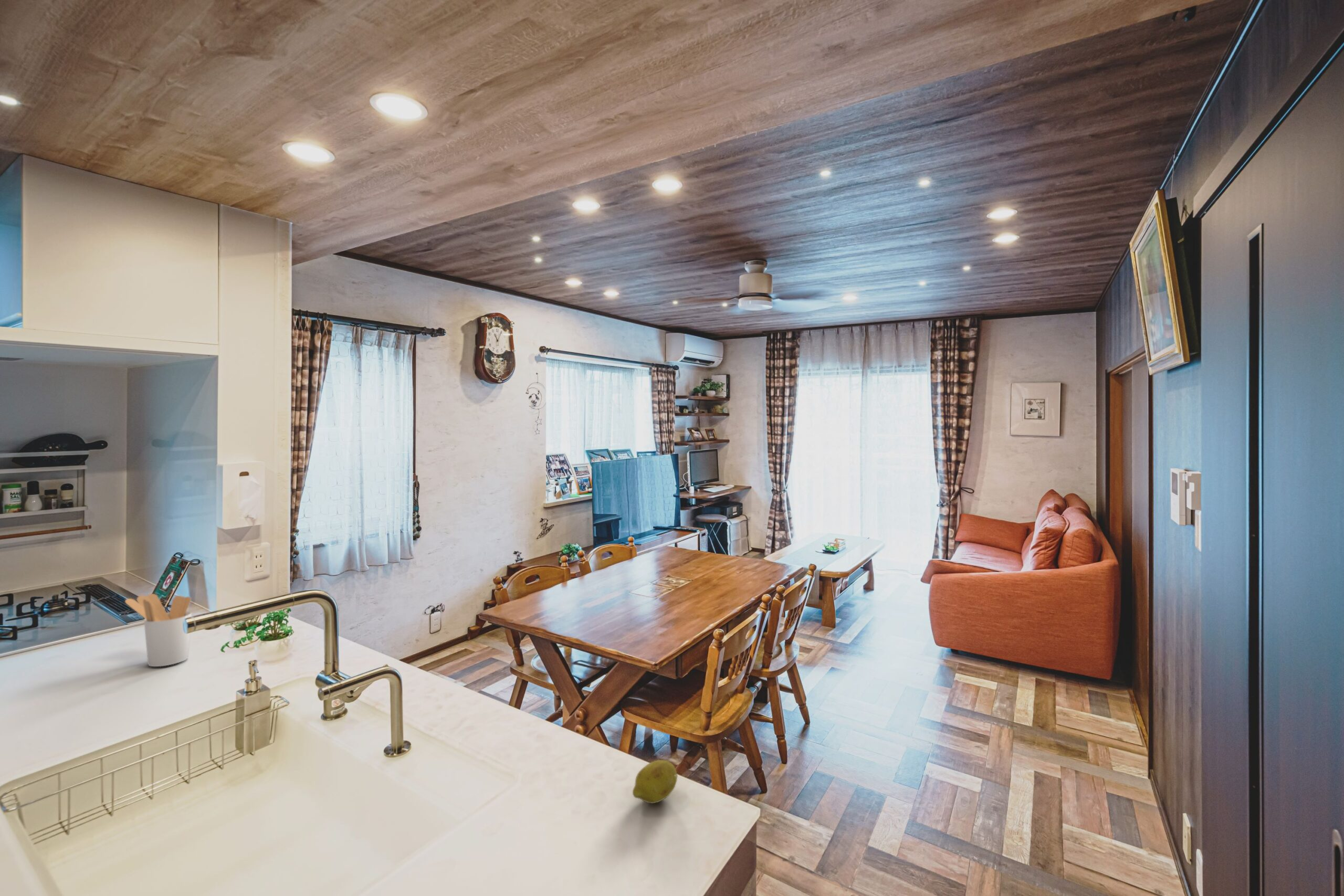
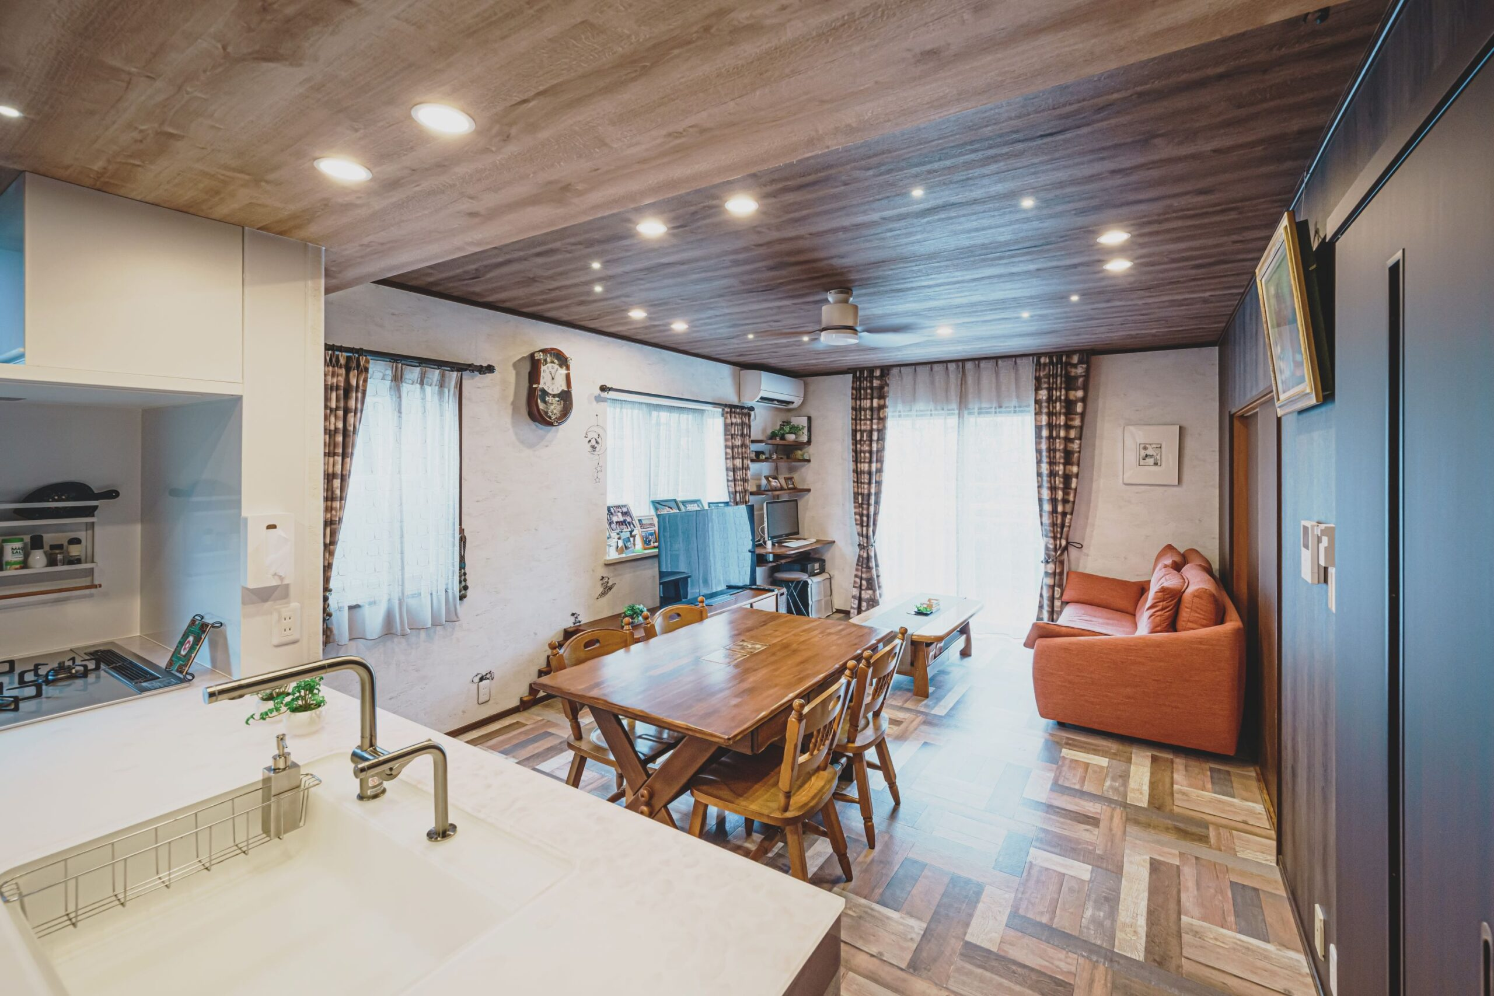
- fruit (655, 782)
- utensil holder (160, 627)
